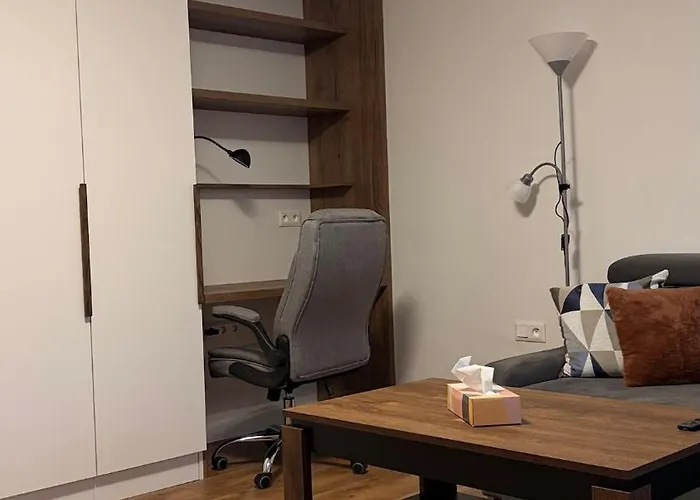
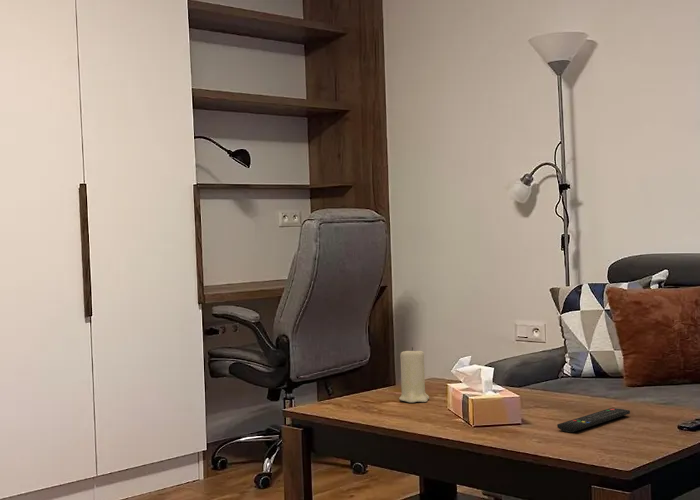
+ remote control (595, 419)
+ candle (413, 373)
